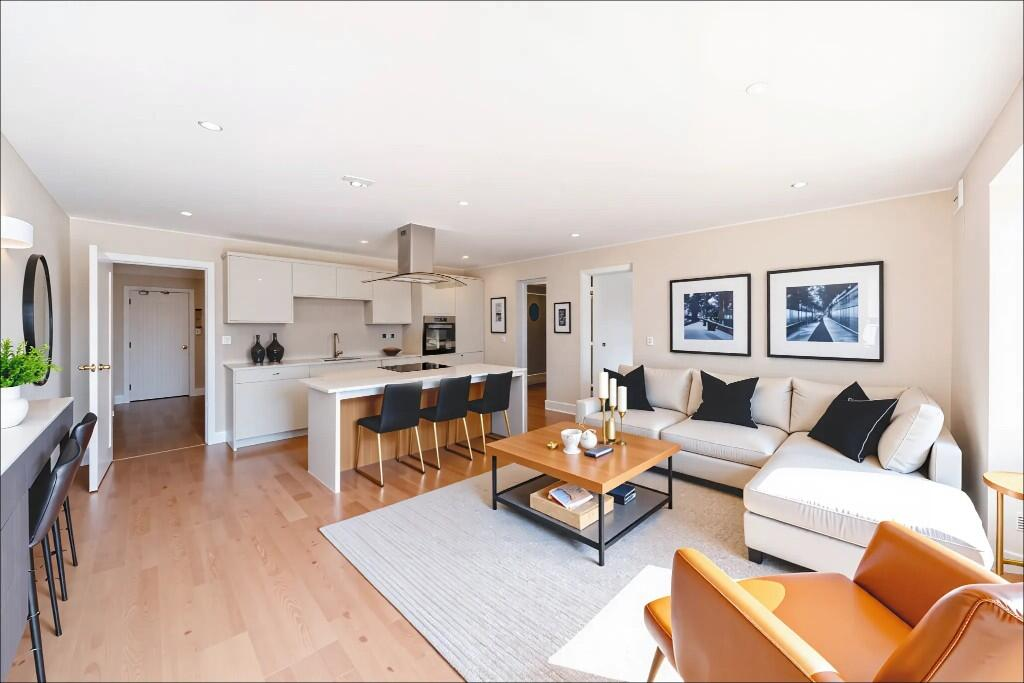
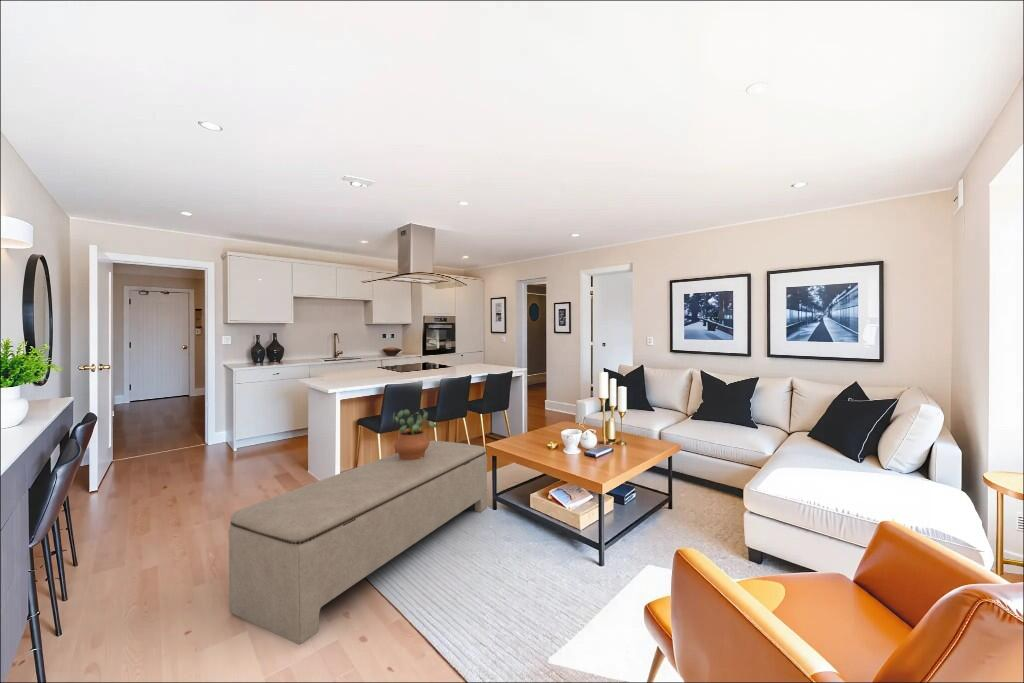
+ bench (388, 508)
+ potted plant (415, 432)
